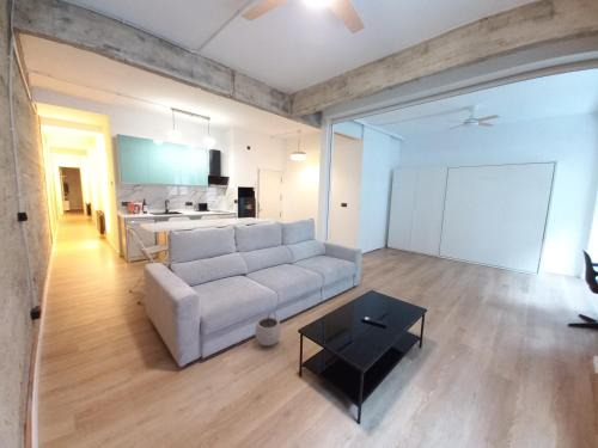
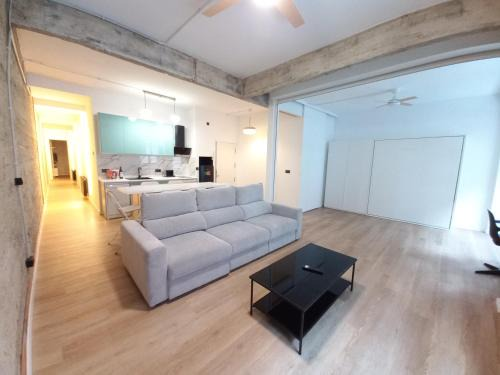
- plant pot (268, 327)
